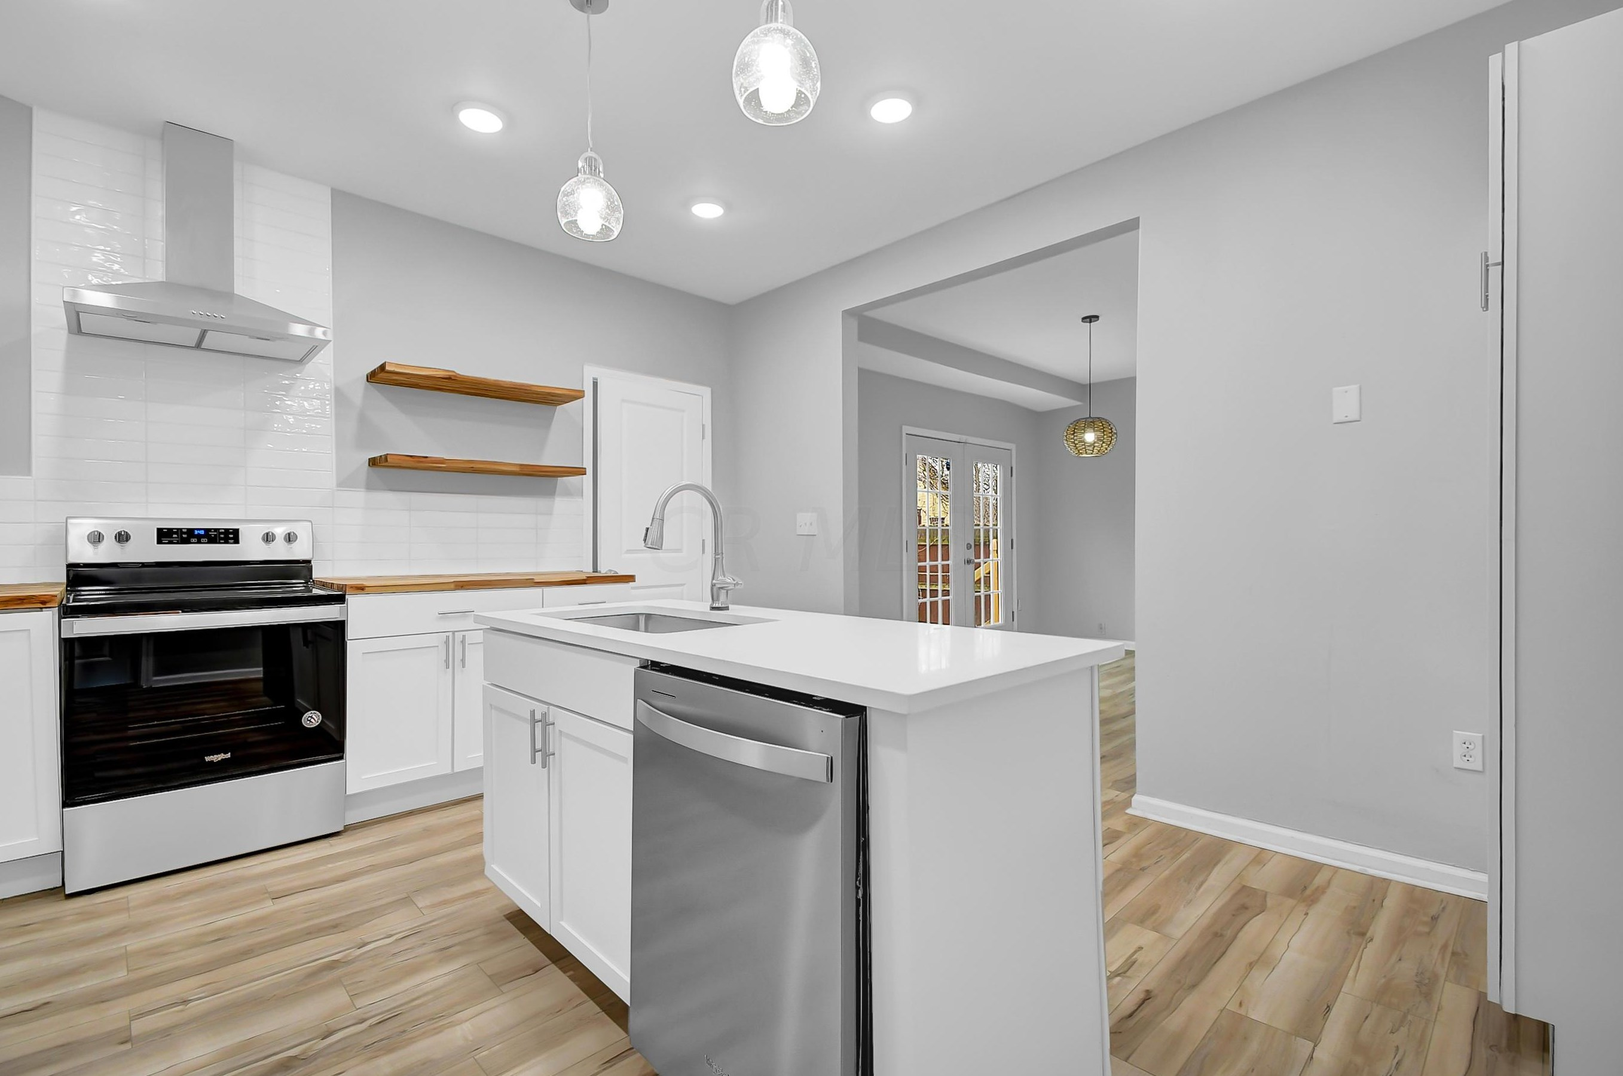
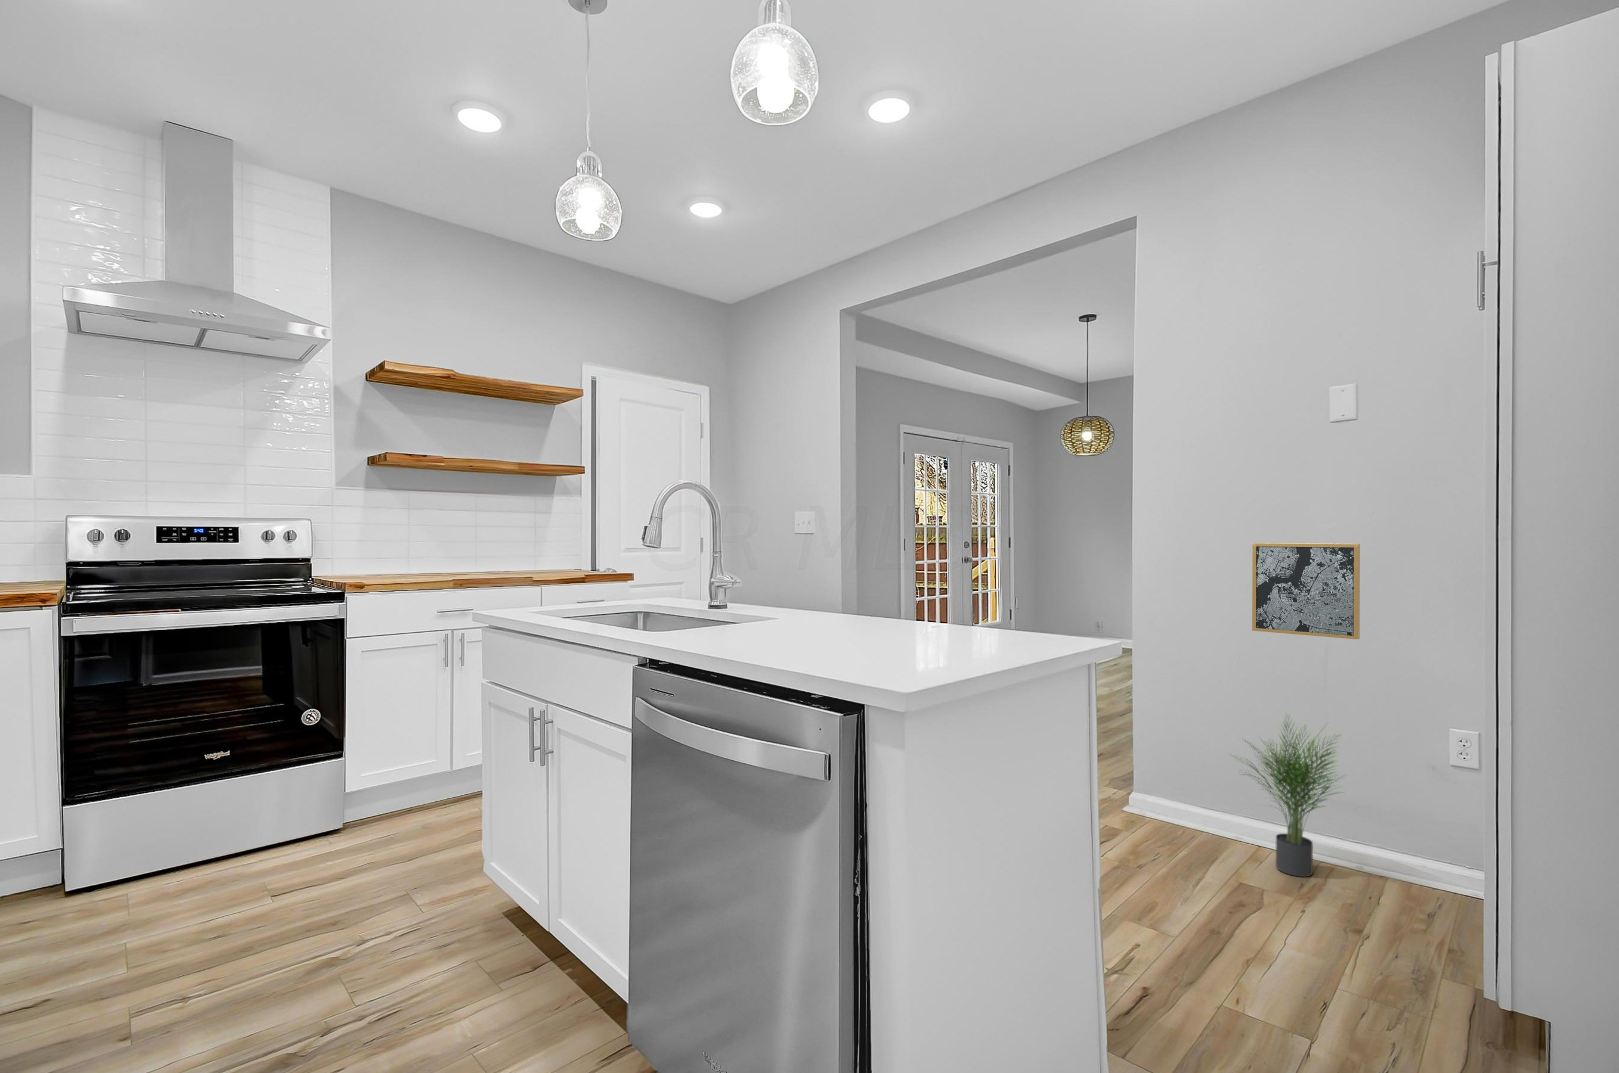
+ potted plant (1285, 790)
+ wall art (1304, 589)
